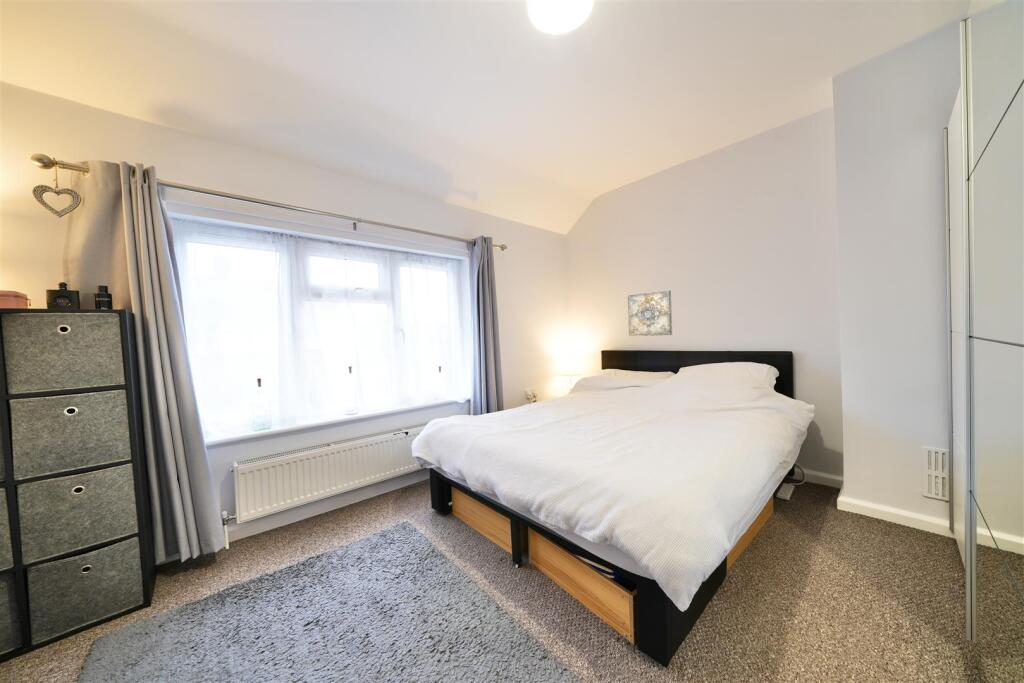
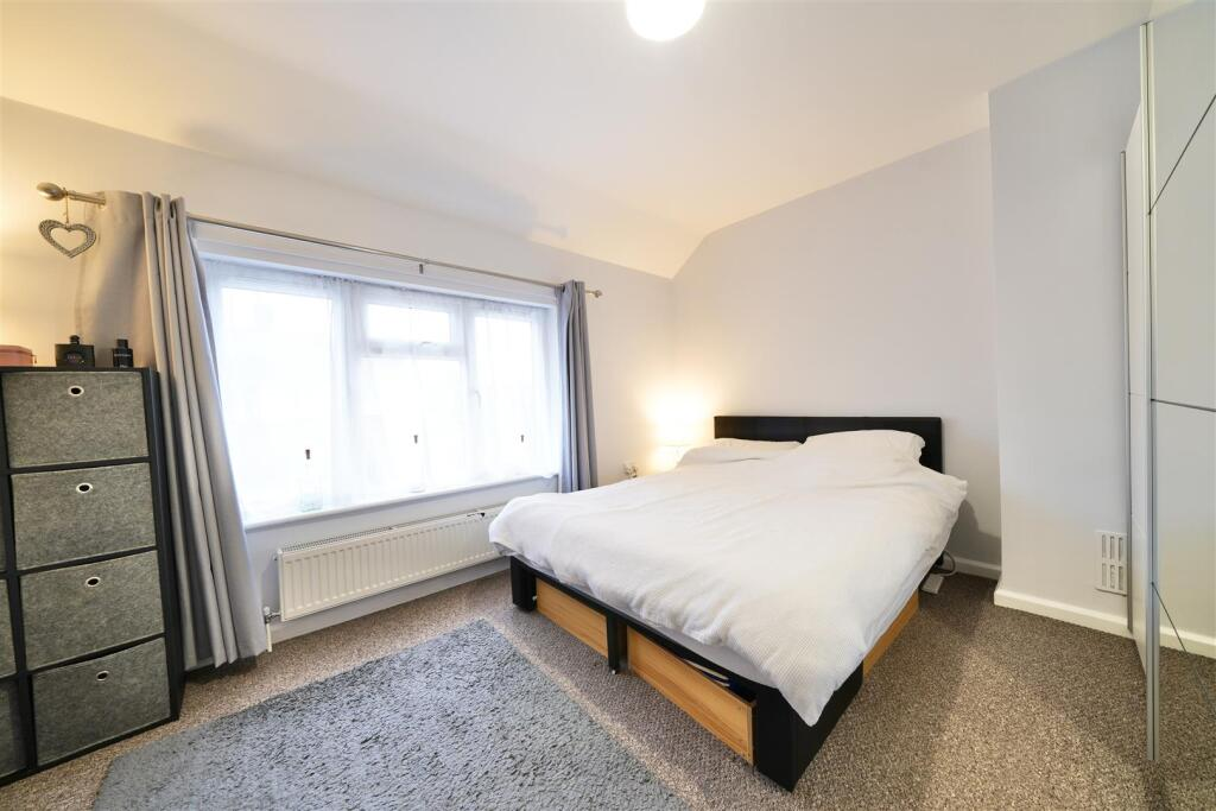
- wall art (649, 314)
